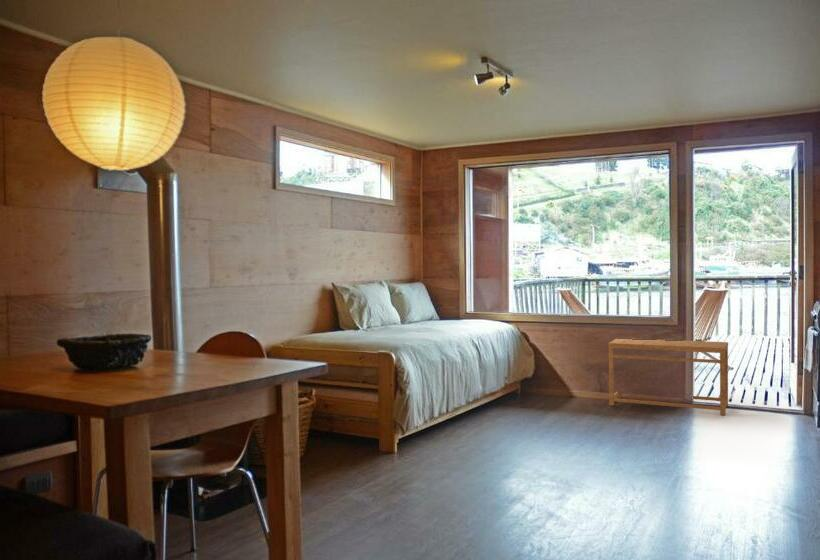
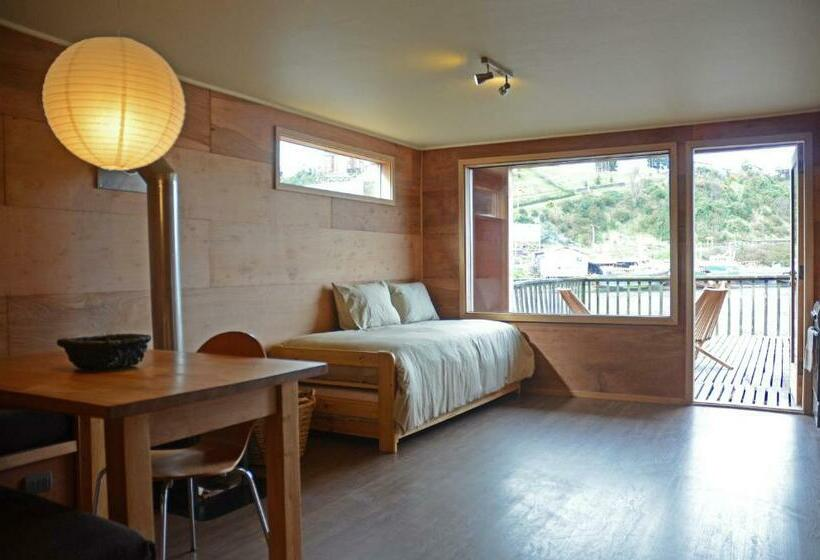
- side table (668, 360)
